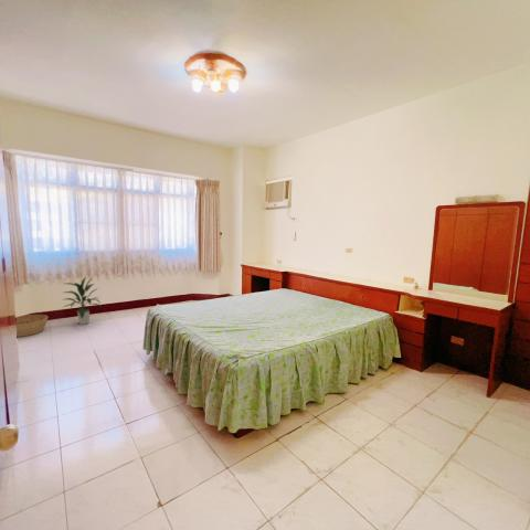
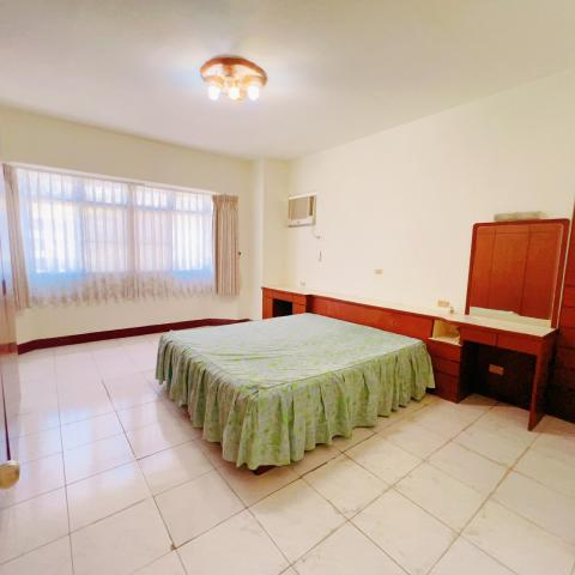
- indoor plant (81, 300)
- basket (25, 325)
